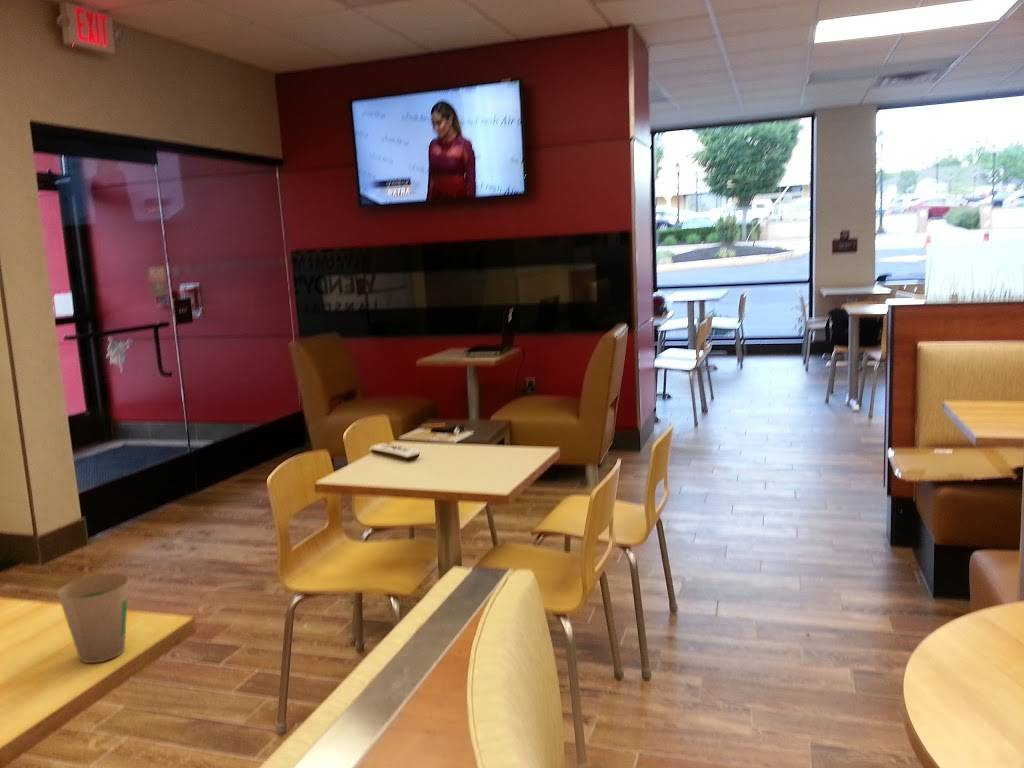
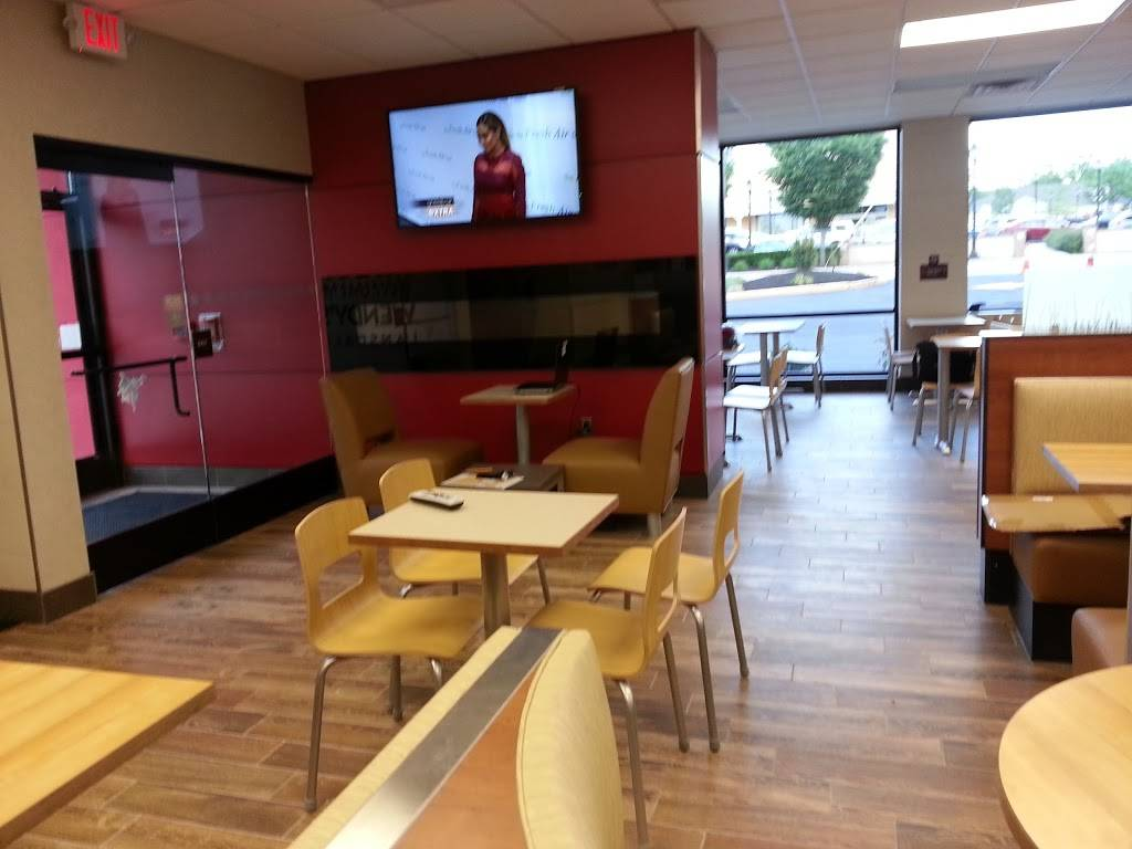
- paper cup (97, 619)
